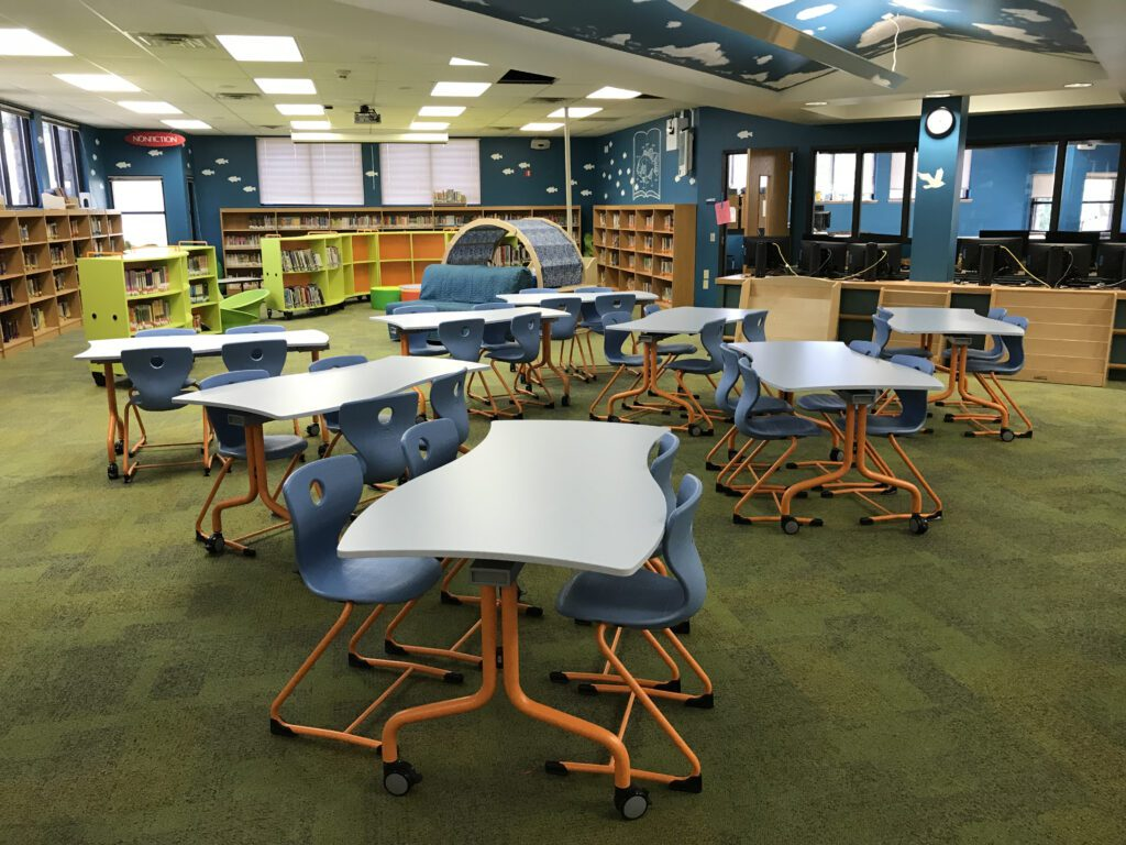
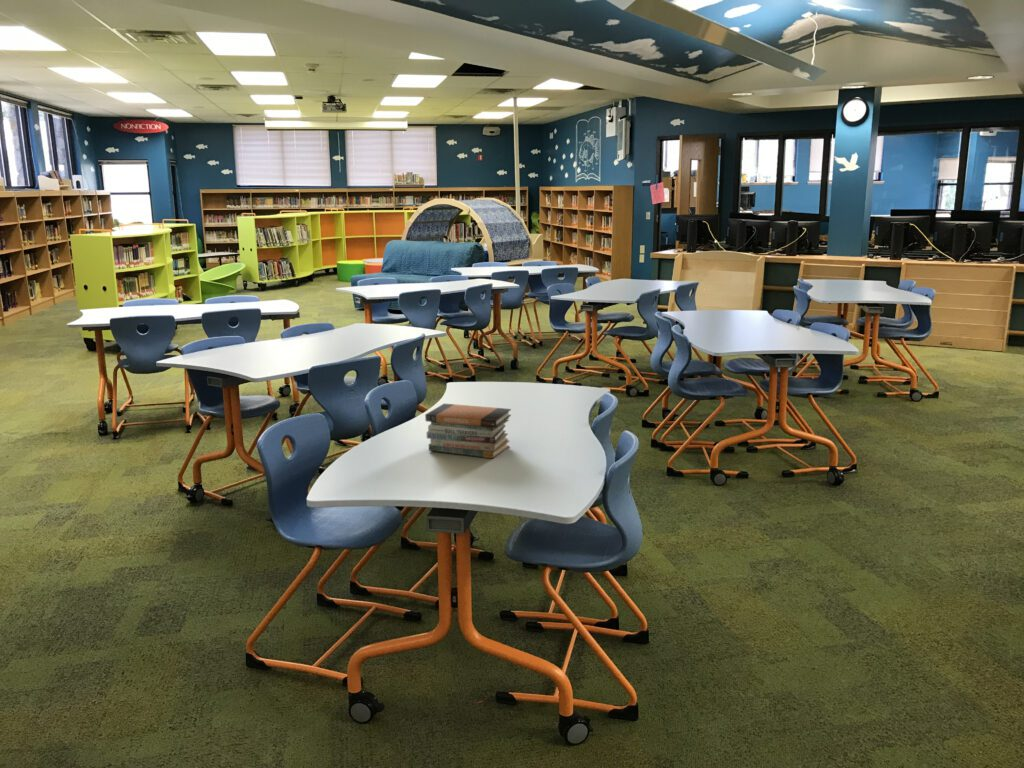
+ book stack (468, 430)
